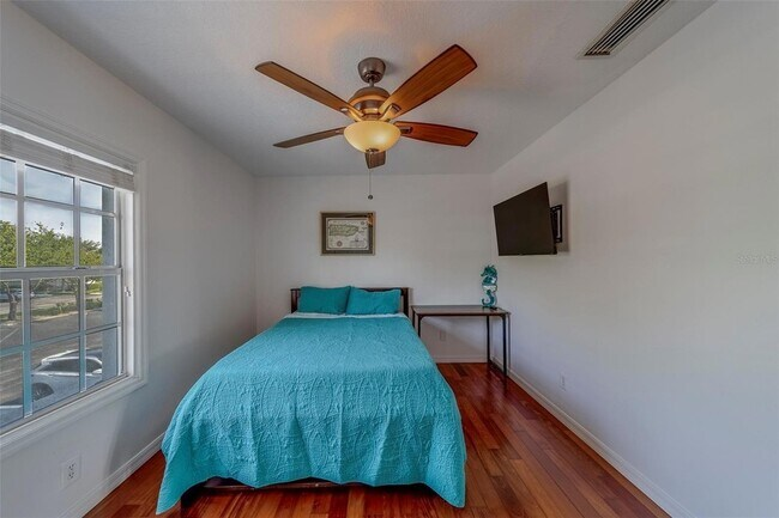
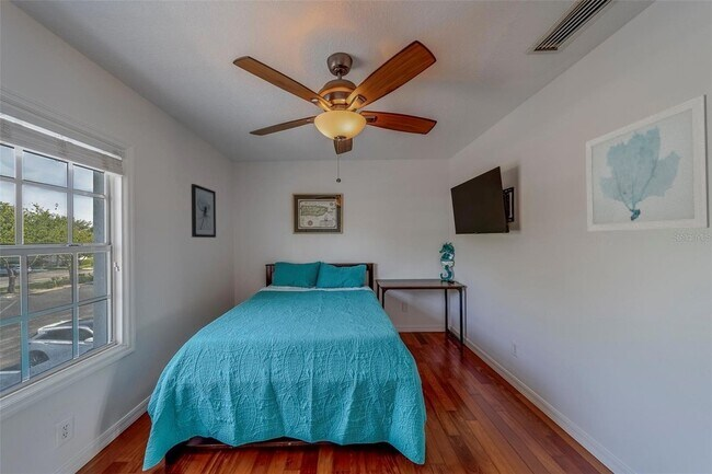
+ wall art (634, 176)
+ wall art (204, 212)
